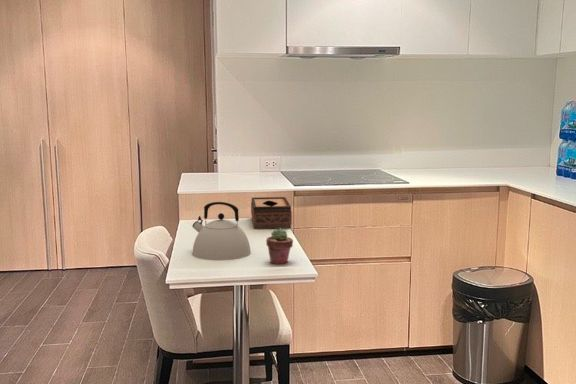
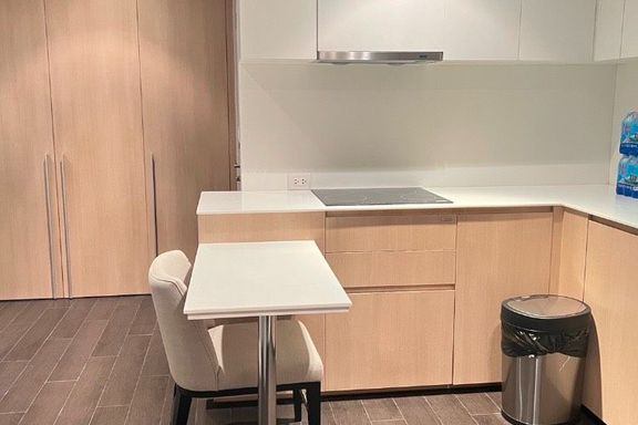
- tissue box (270, 212)
- potted succulent (279, 245)
- kettle (220, 227)
